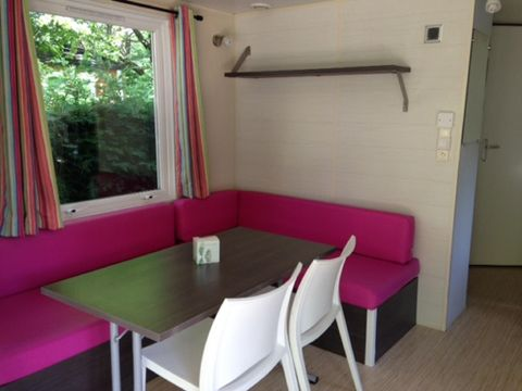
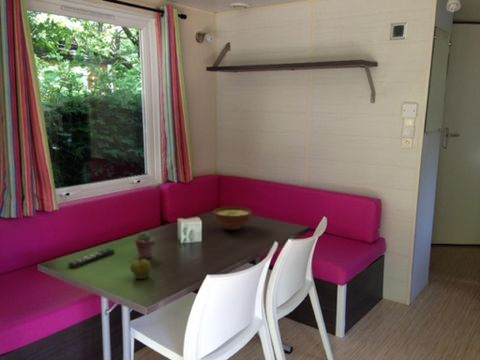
+ apple (141, 268)
+ potted succulent (145, 244)
+ remote control (92, 257)
+ bowl (232, 219)
